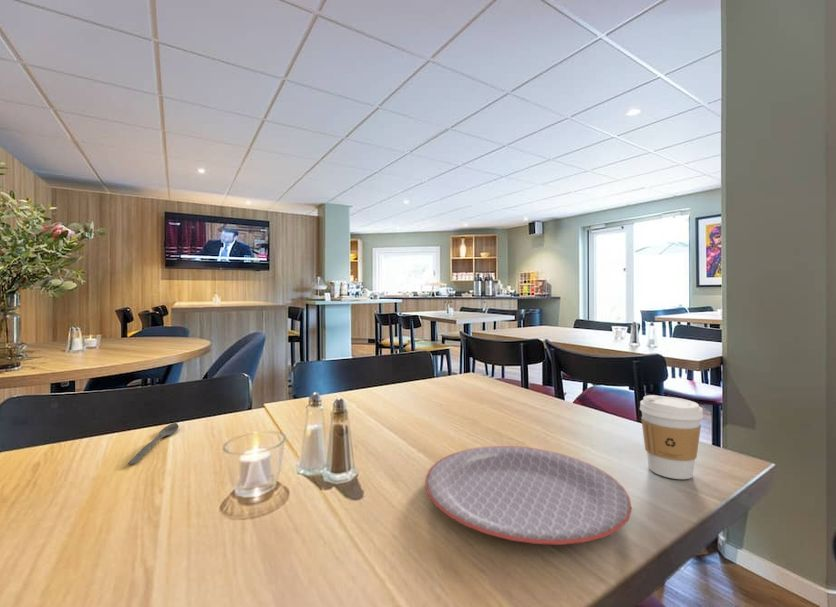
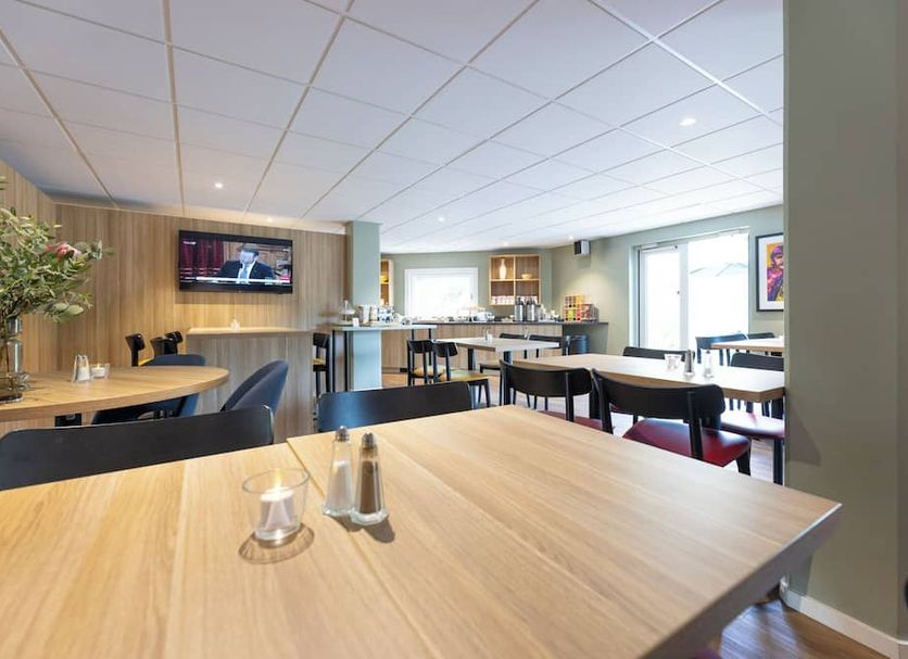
- coffee cup (670, 434)
- plate (521, 489)
- spoon (155, 441)
